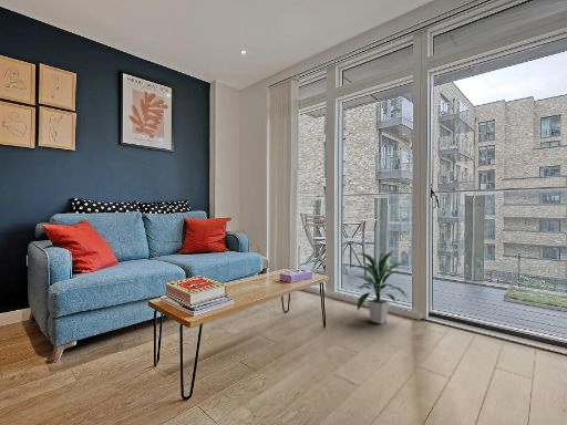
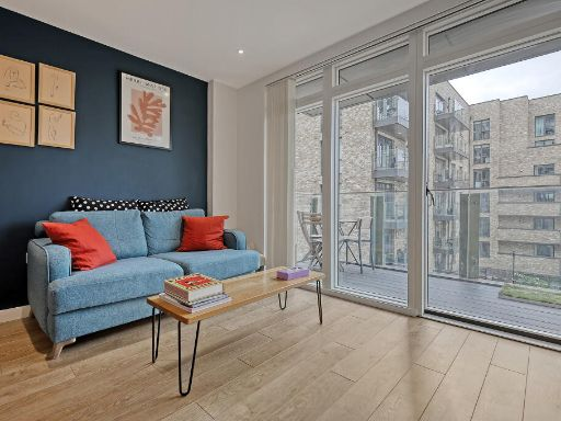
- indoor plant (375, 283)
